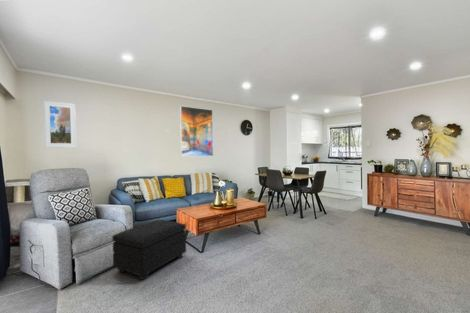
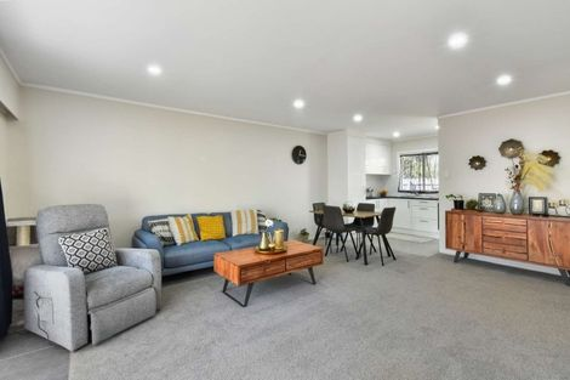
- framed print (60, 125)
- footstool (151, 245)
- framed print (197, 132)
